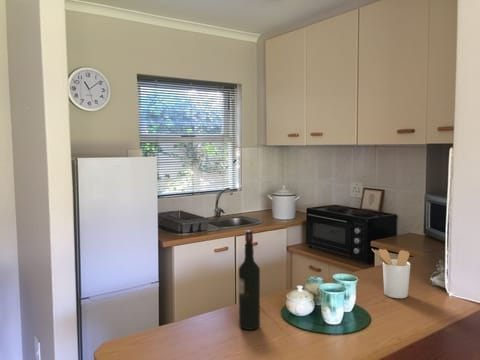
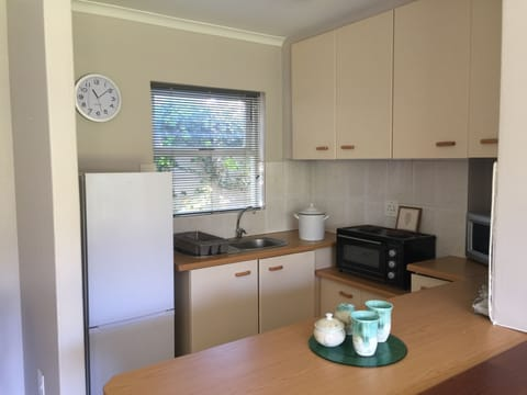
- utensil holder (389, 271)
- wine bottle (249, 278)
